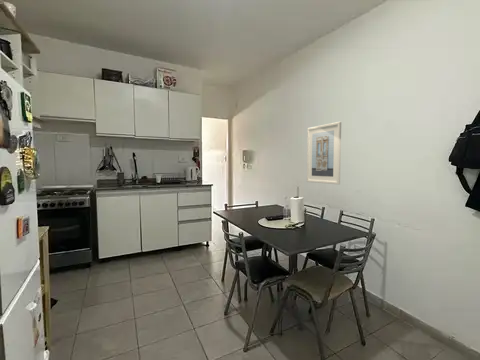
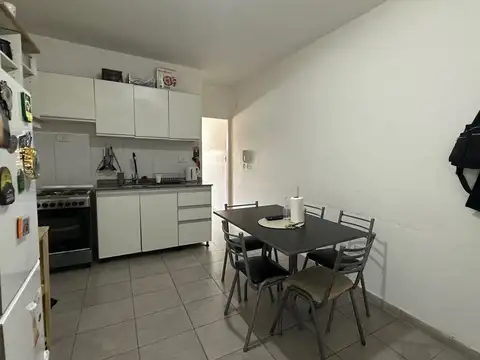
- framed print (322, 154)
